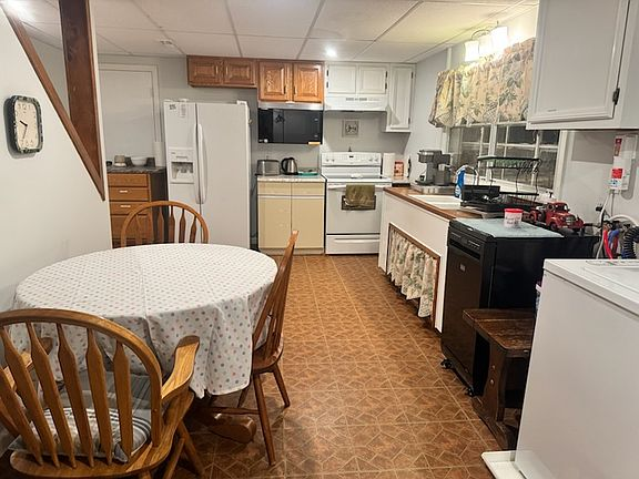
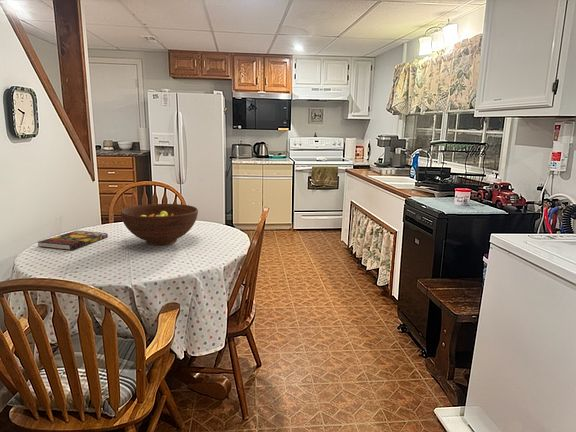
+ fruit bowl (160, 226)
+ book (74, 239)
